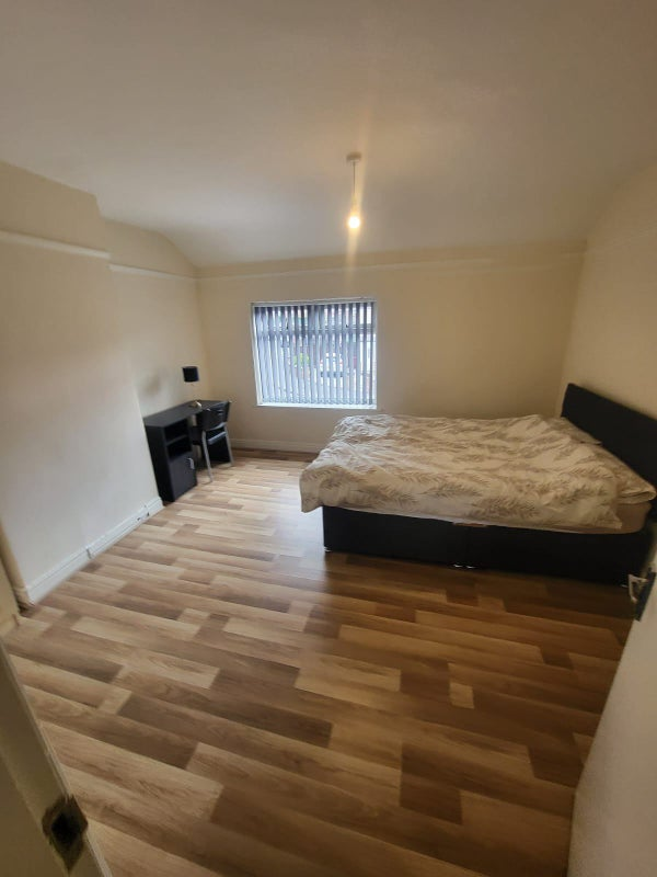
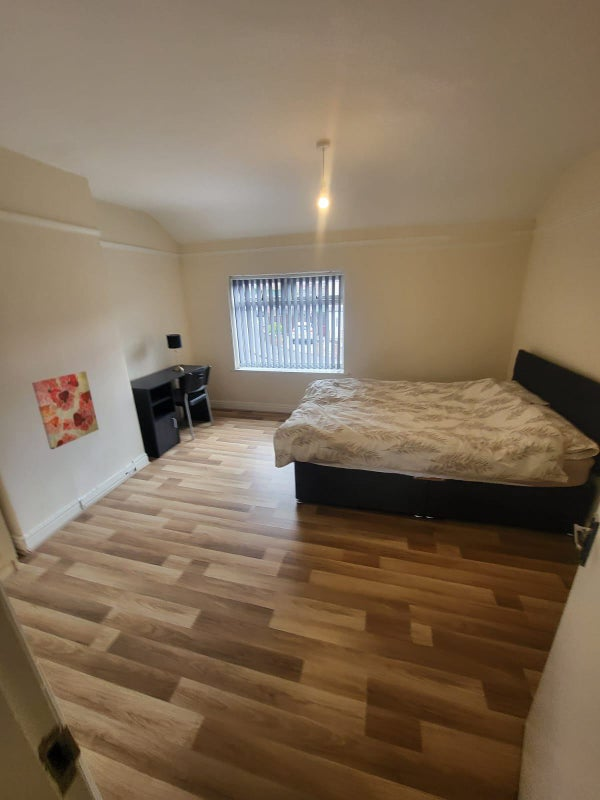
+ wall art (68, 408)
